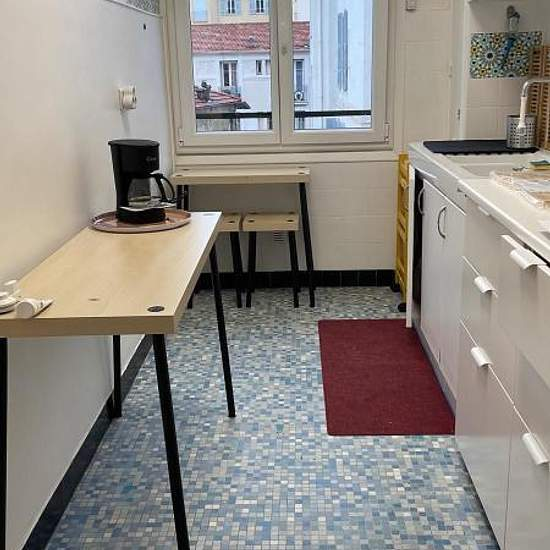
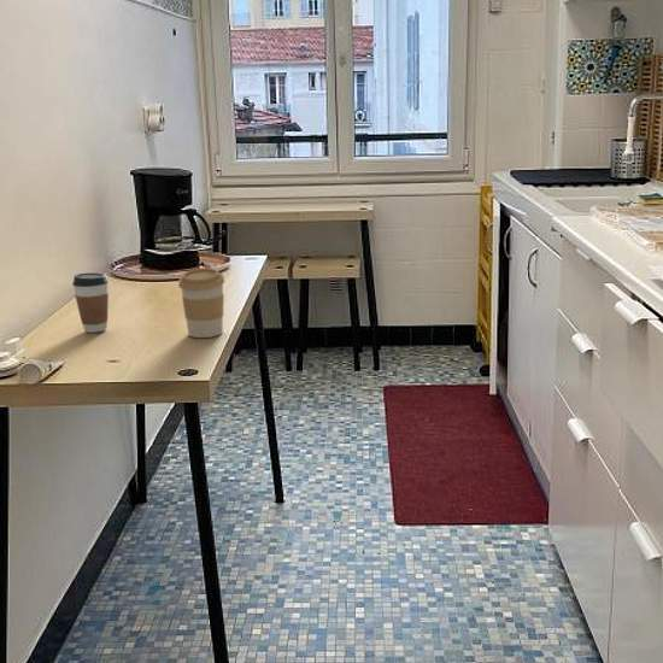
+ coffee cup (92, 303)
+ coffee cup (203, 301)
